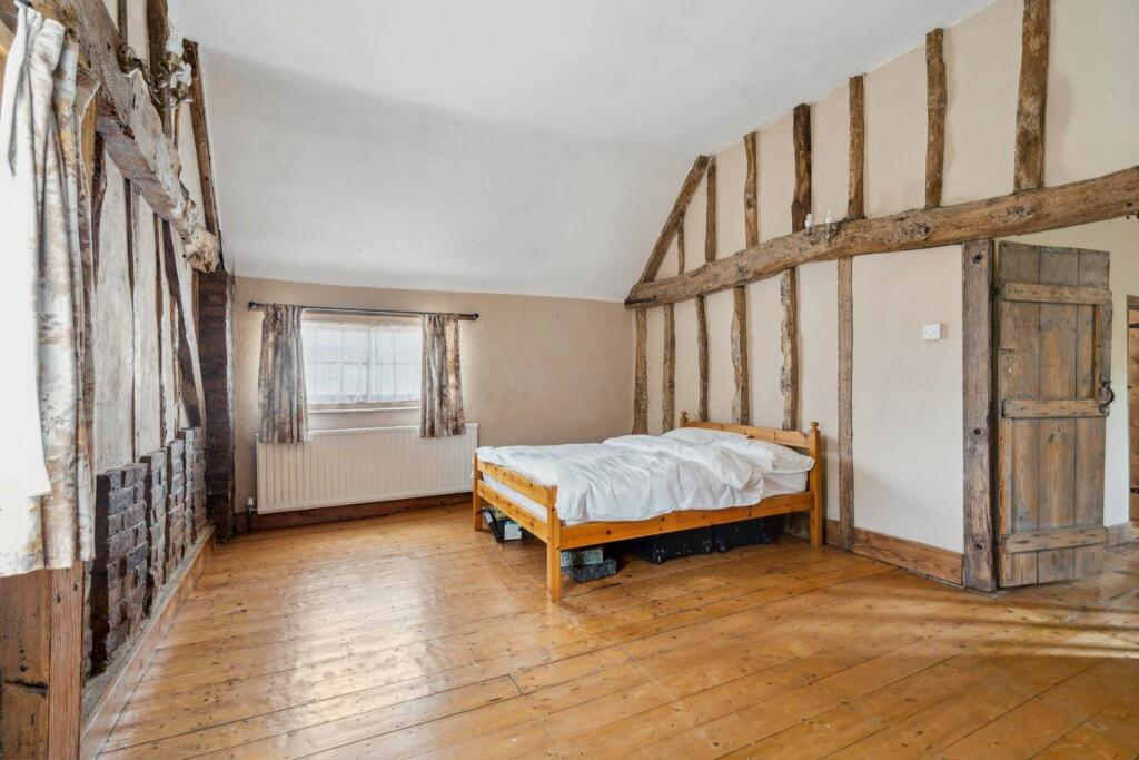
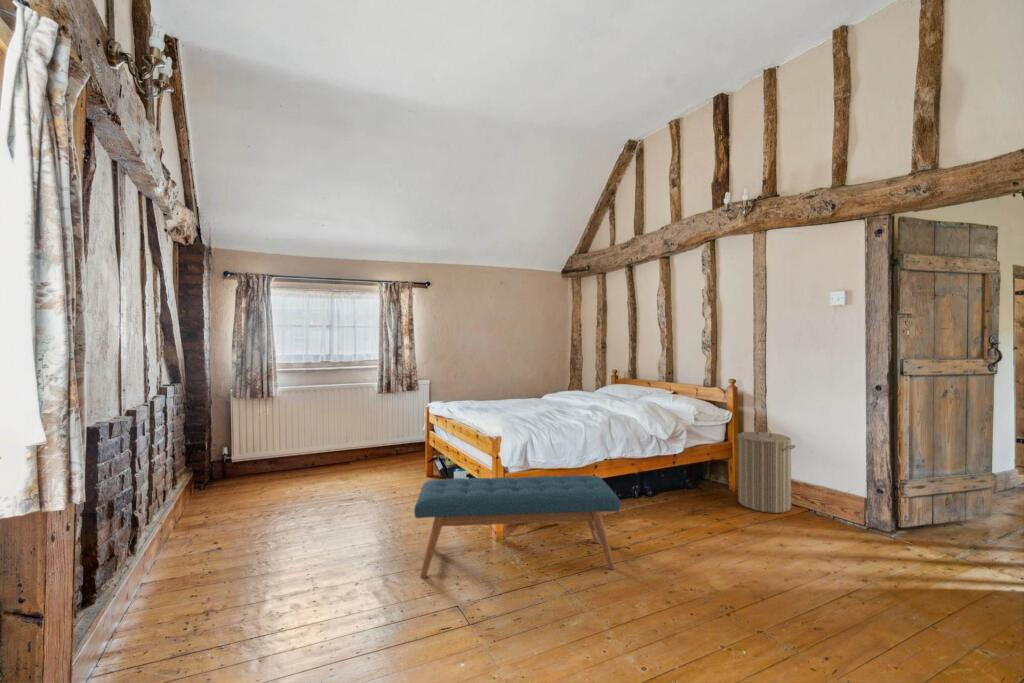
+ laundry hamper (763, 465)
+ bench (516, 520)
